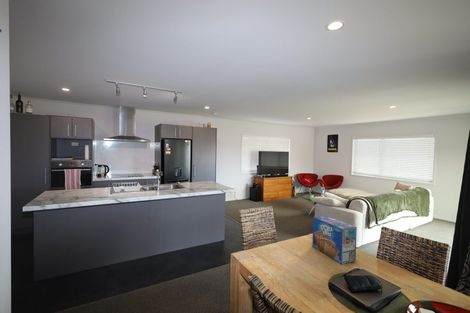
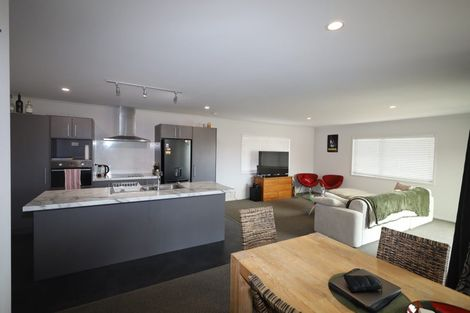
- toaster pastry box (332, 237)
